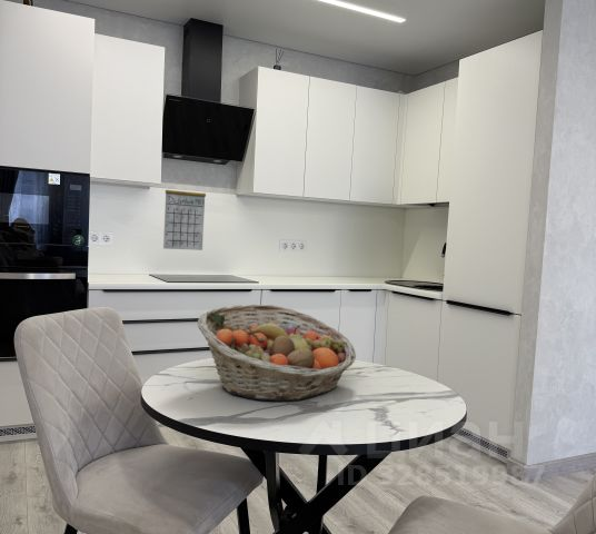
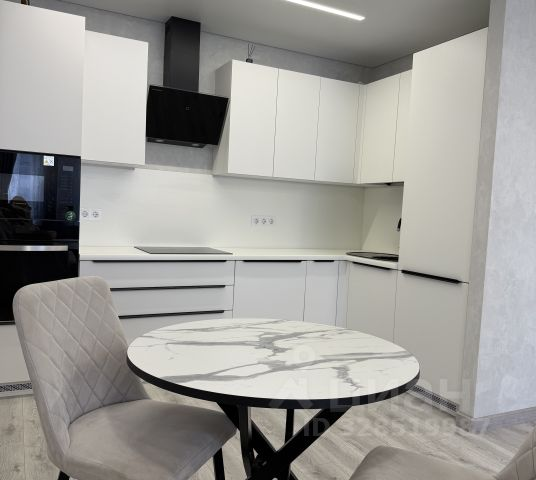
- calendar (185, 214)
- fruit basket (278, 348)
